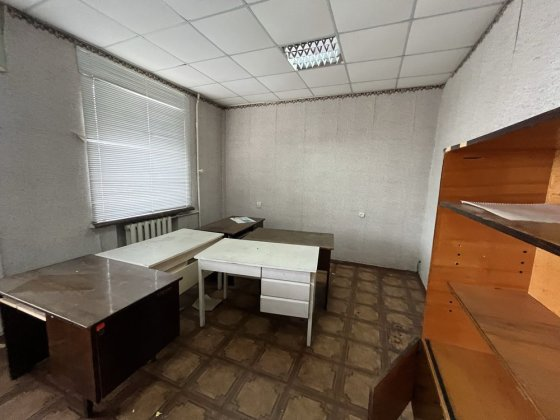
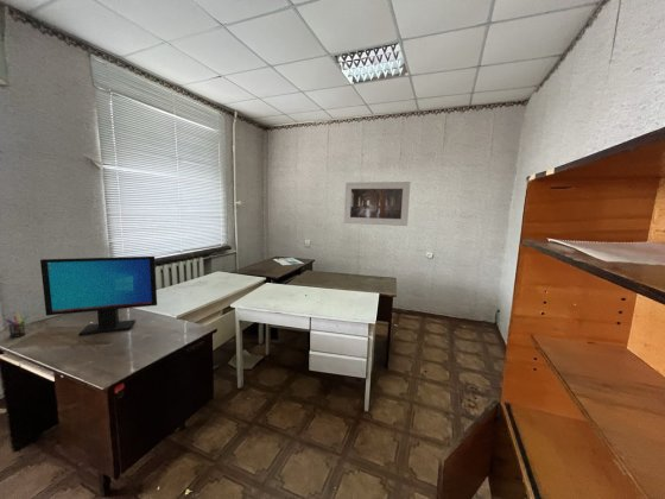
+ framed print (375, 203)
+ computer monitor (106, 292)
+ pen holder (18, 324)
